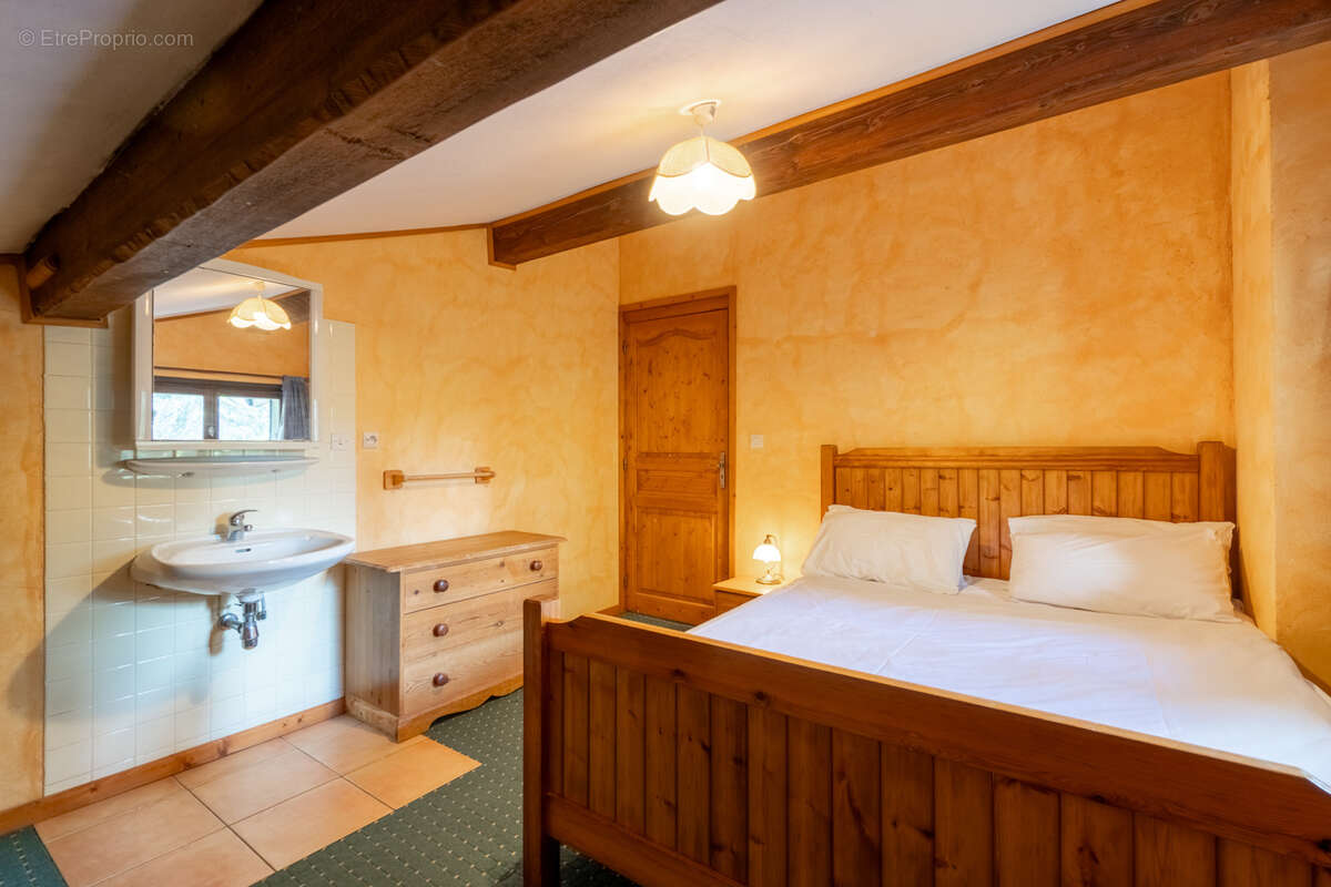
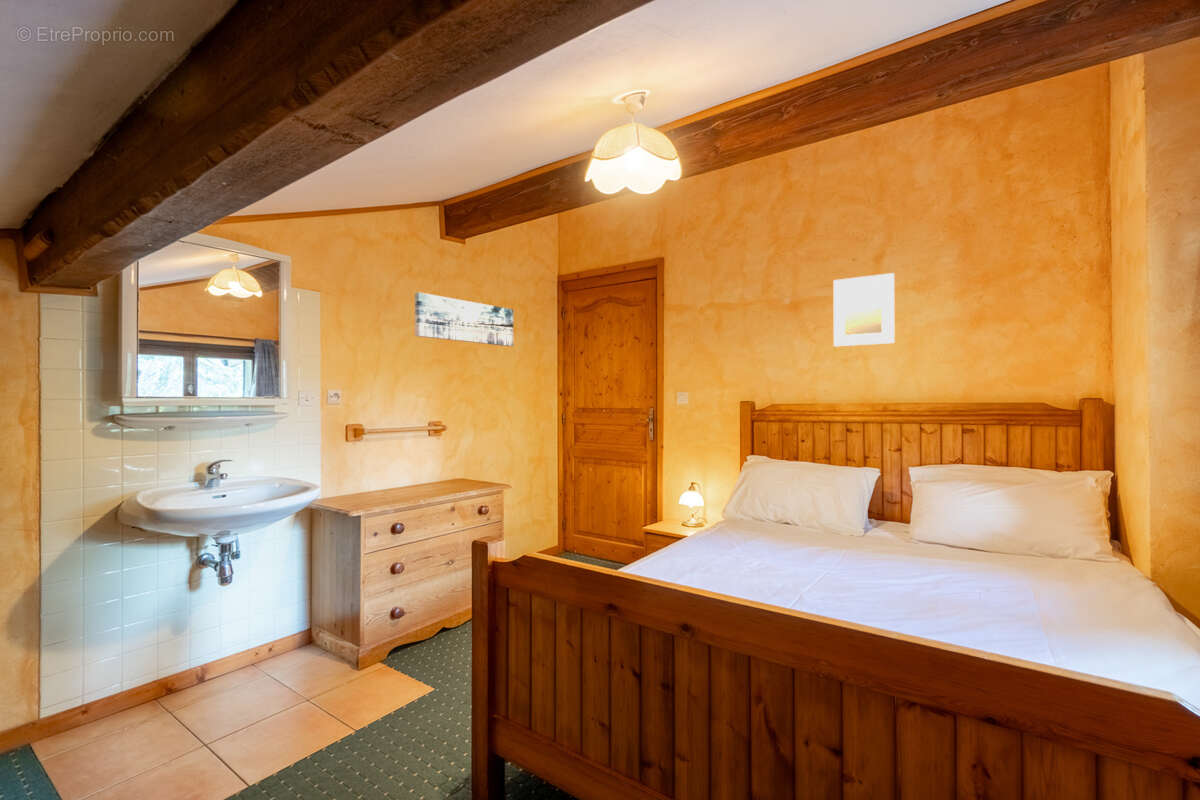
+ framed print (863, 310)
+ wall art (468, 321)
